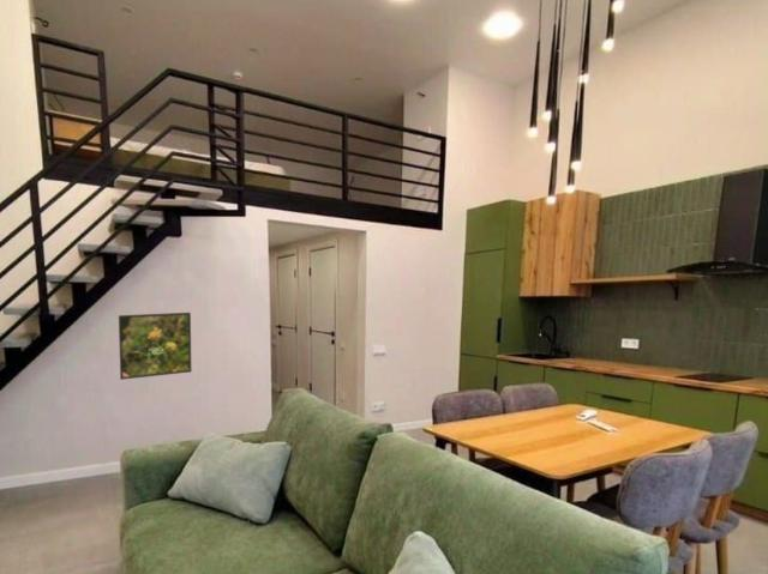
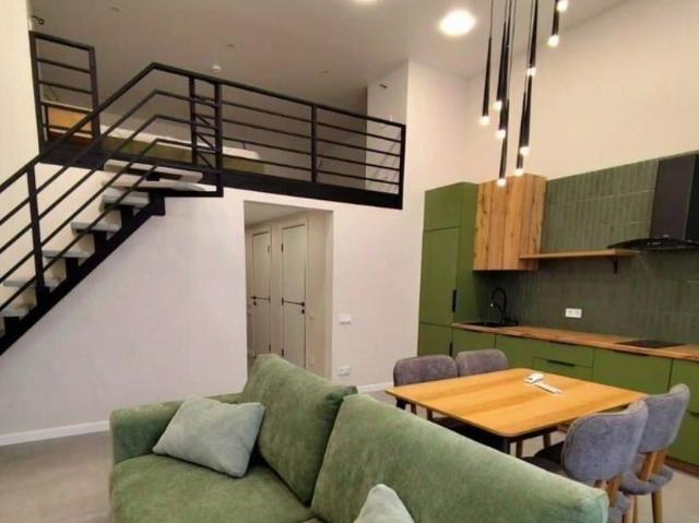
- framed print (156, 344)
